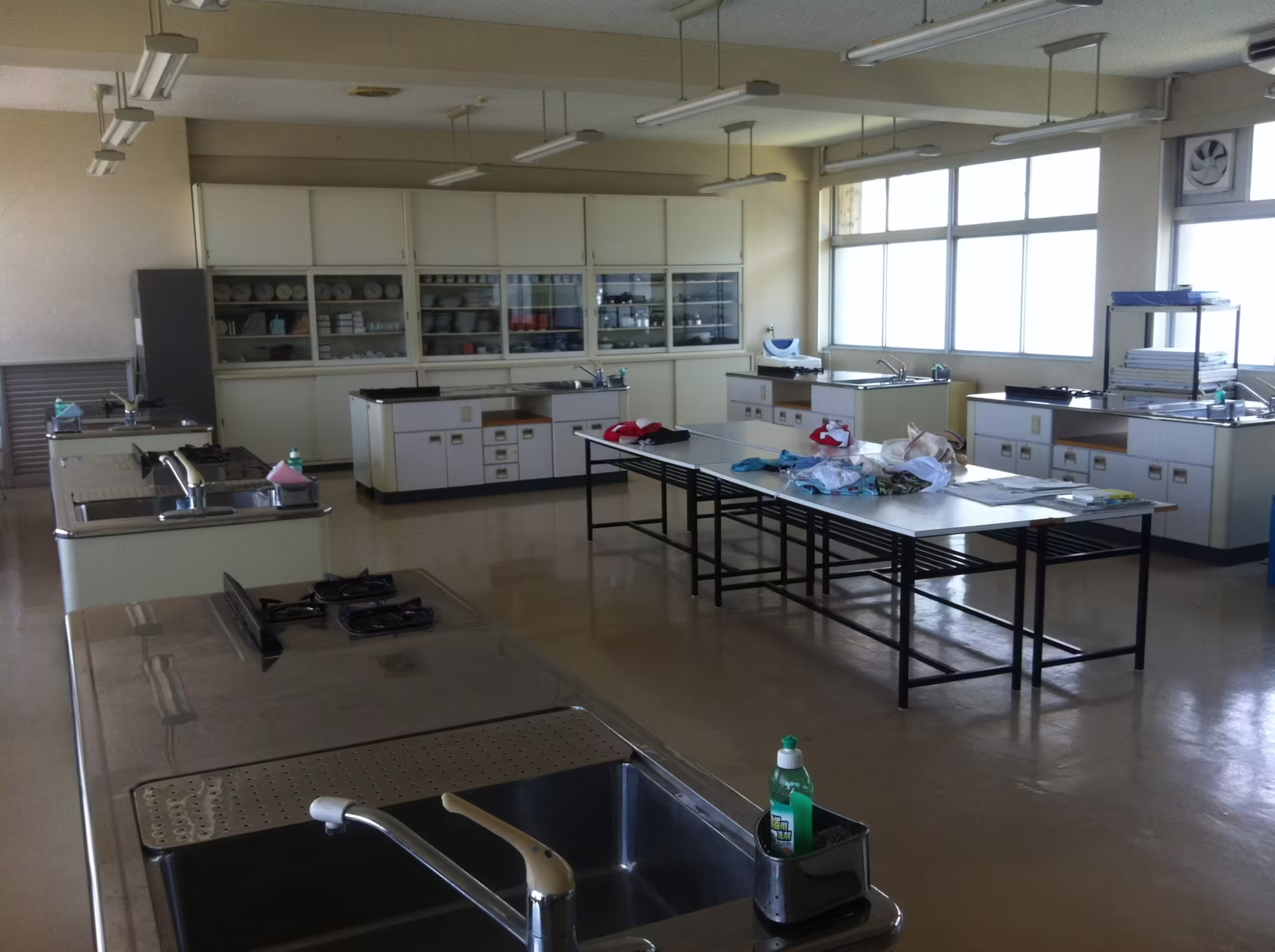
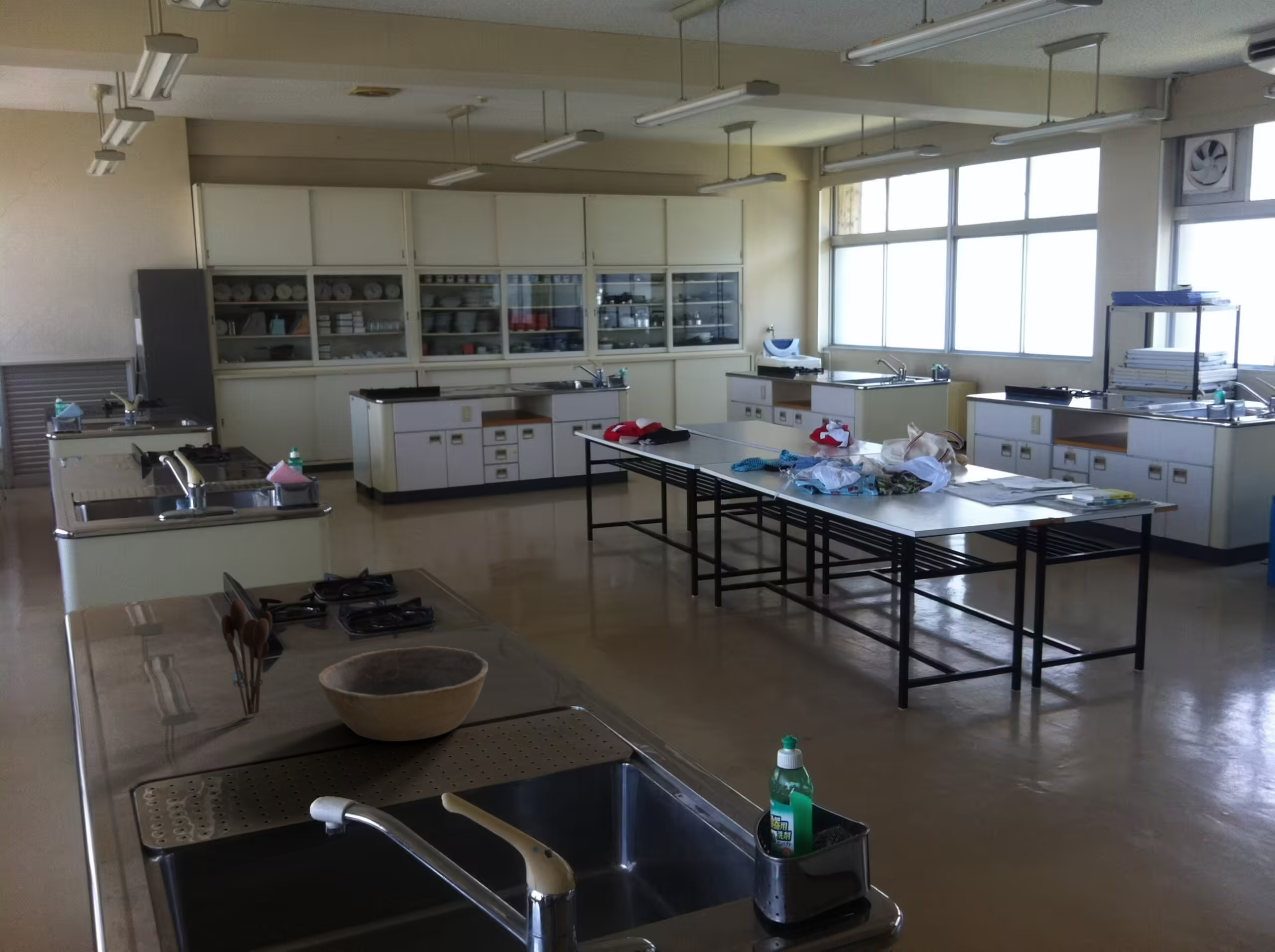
+ bowl (407, 695)
+ utensil holder (250, 659)
